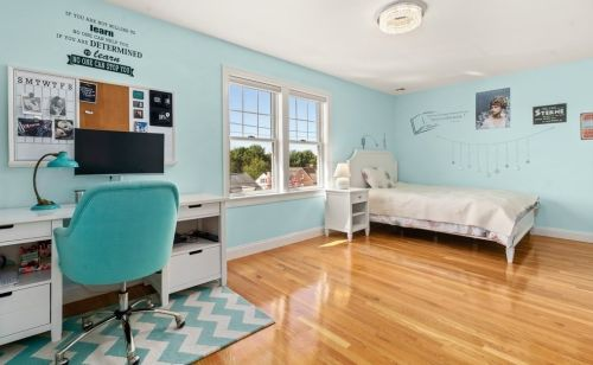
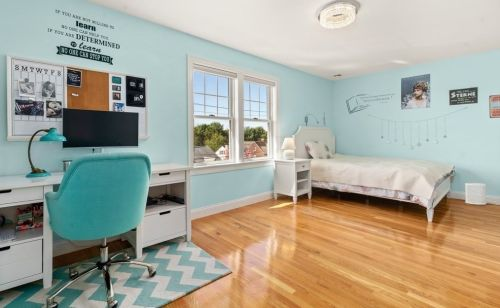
+ wastebasket (475, 193)
